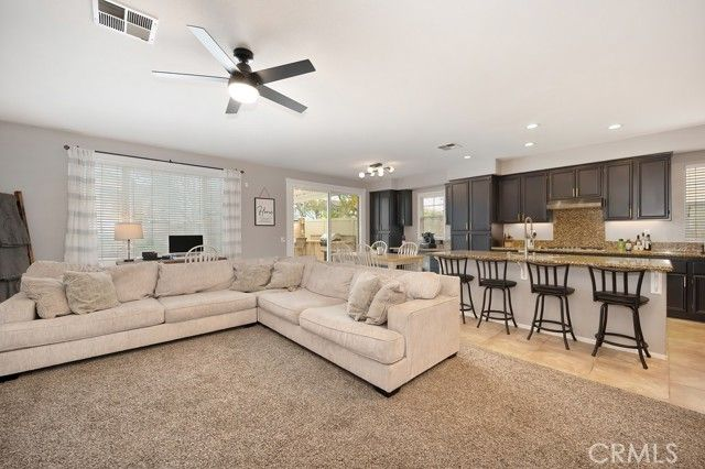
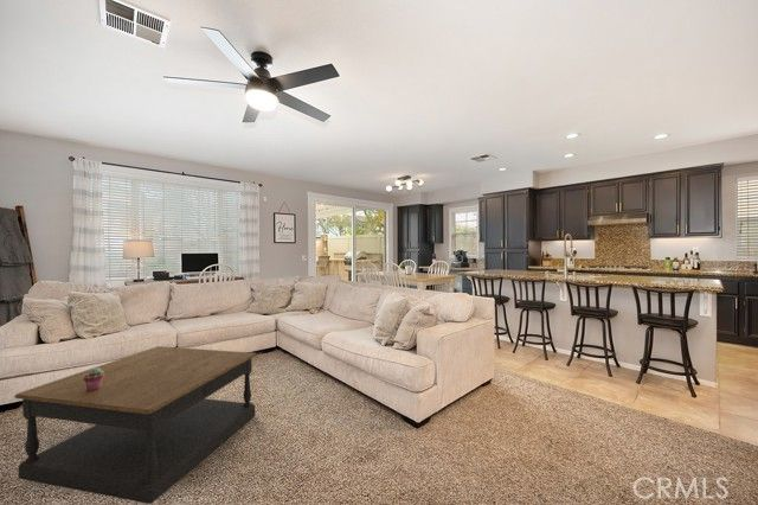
+ potted succulent (94, 378)
+ coffee table (155, 405)
